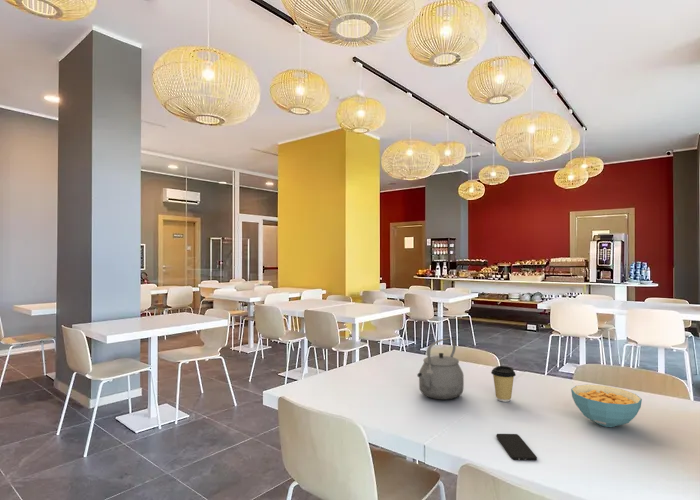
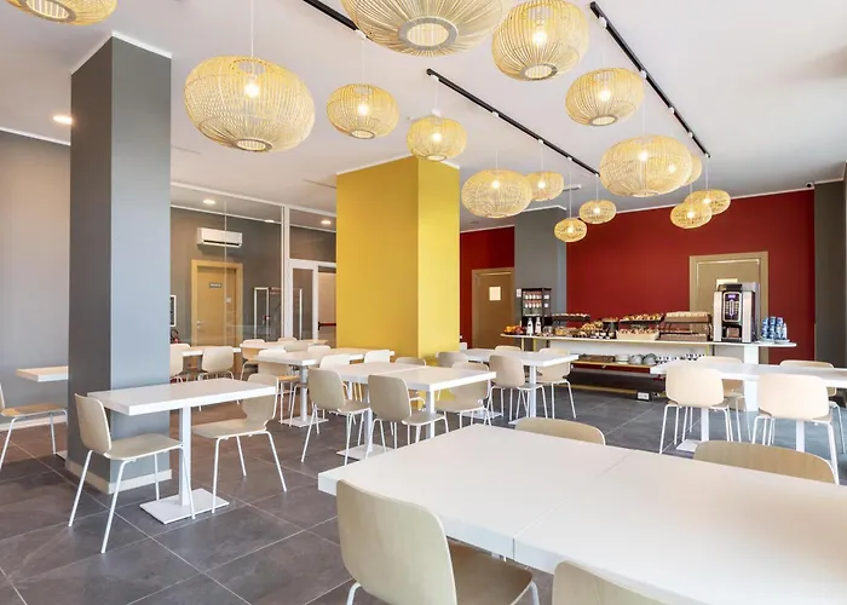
- smartphone (515, 446)
- tea kettle (437, 368)
- coffee cup (503, 383)
- cereal bowl (605, 408)
